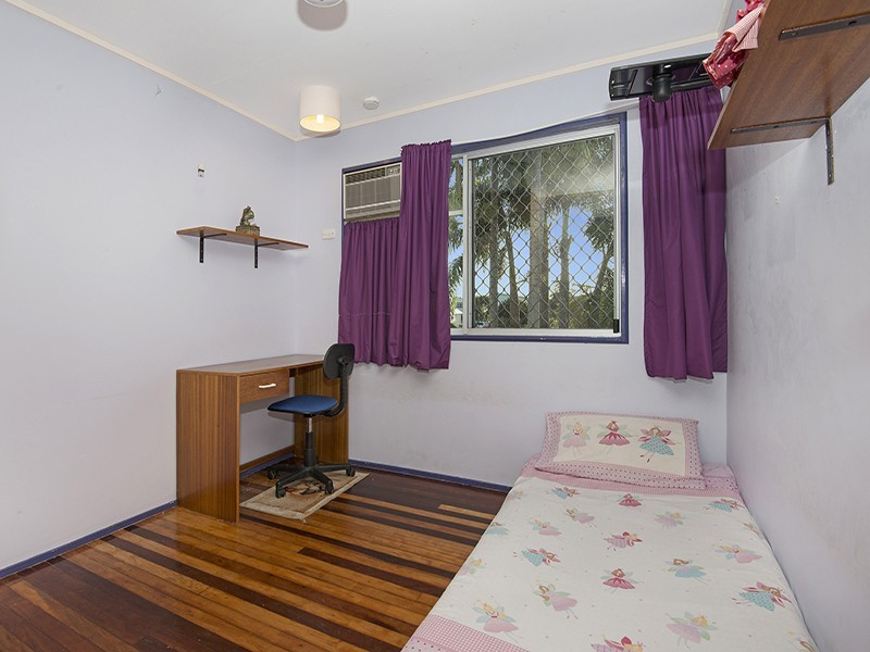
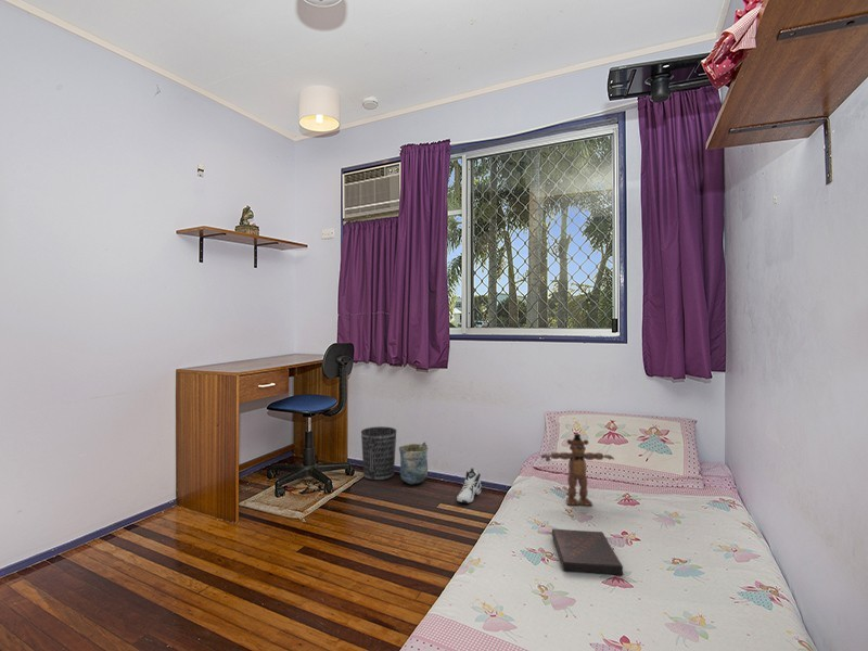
+ cup (413, 463)
+ wastebasket (379, 452)
+ teddy bear (577, 468)
+ book (584, 549)
+ sneaker (469, 483)
